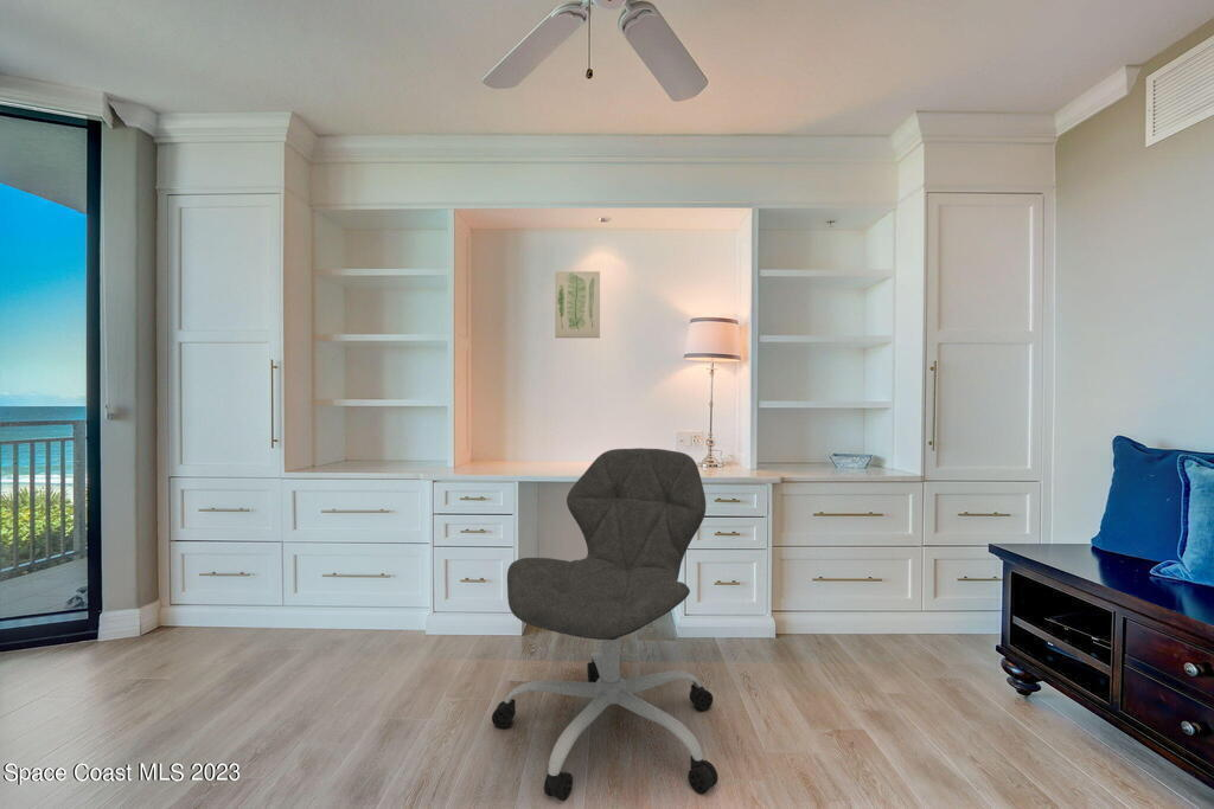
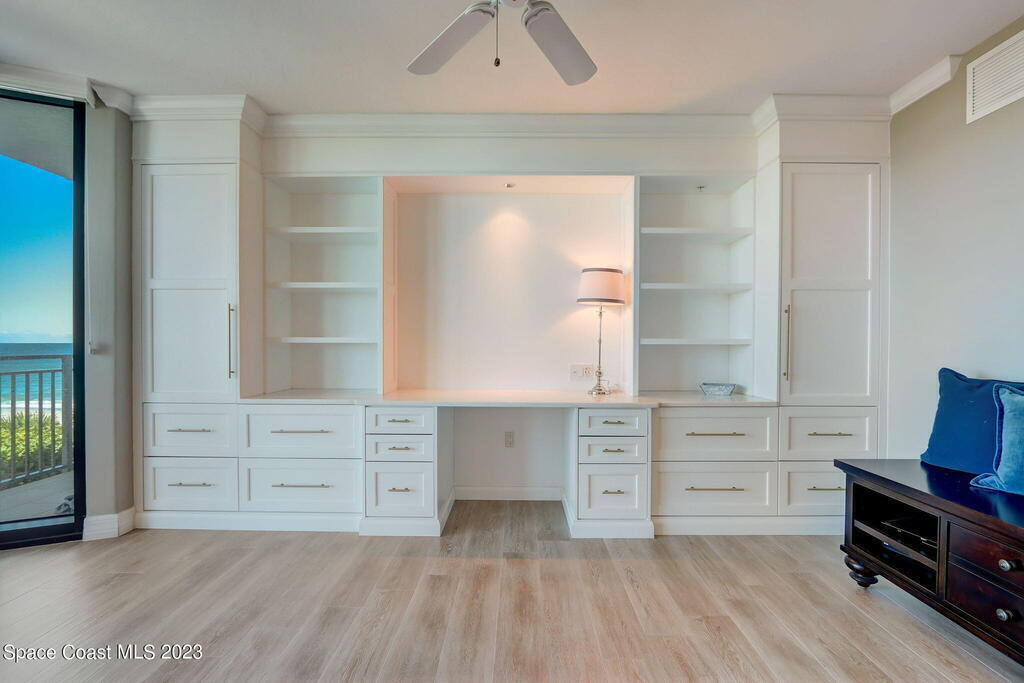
- wall art (577, 304)
- office chair (613, 592)
